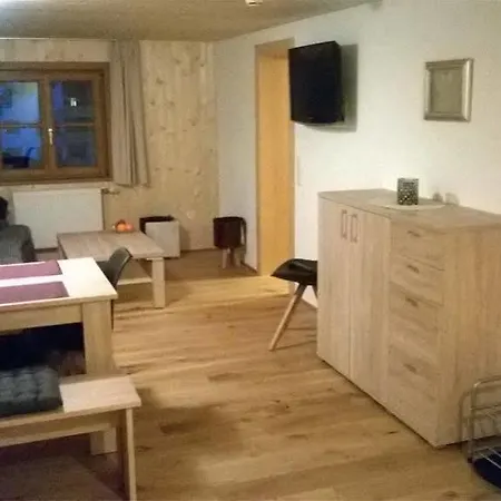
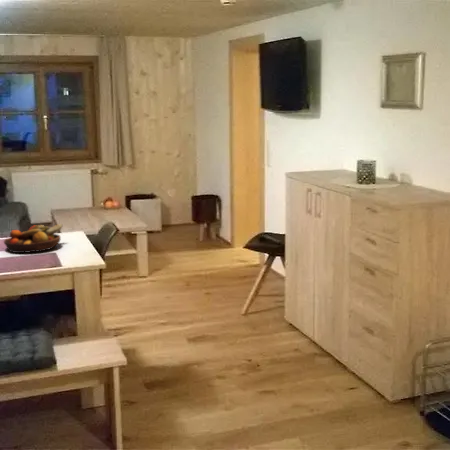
+ fruit bowl (32, 236)
